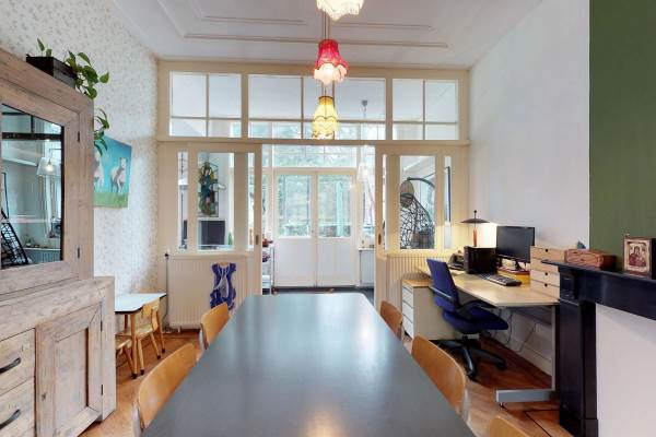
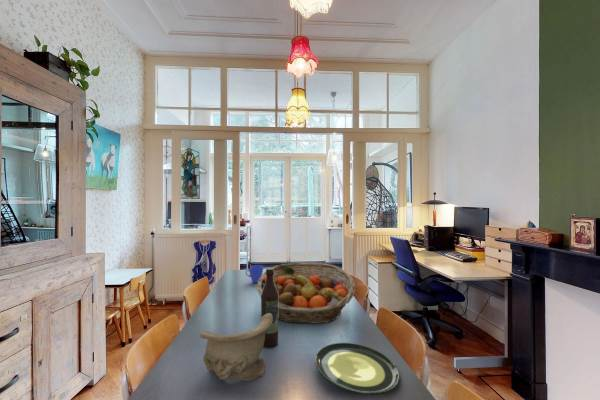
+ plate (356, 366)
+ fruit basket (305, 290)
+ wine bottle (269, 306)
+ mug (254, 274)
+ decorative bowl (236, 348)
